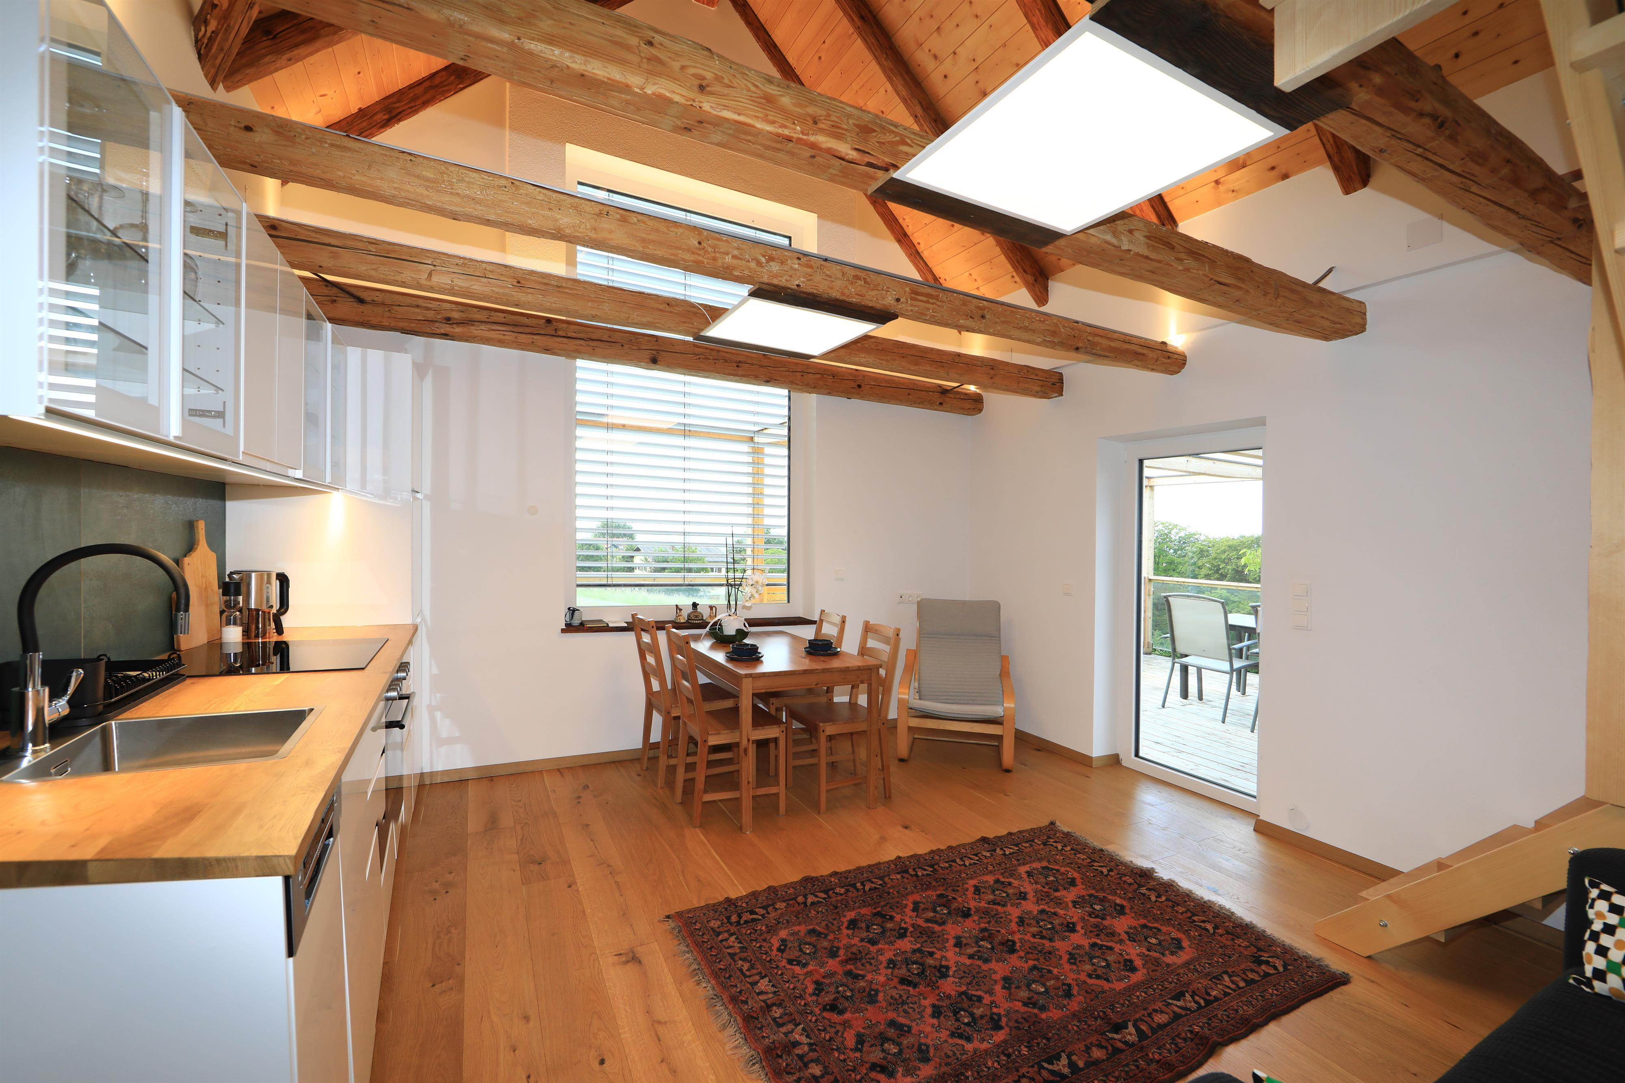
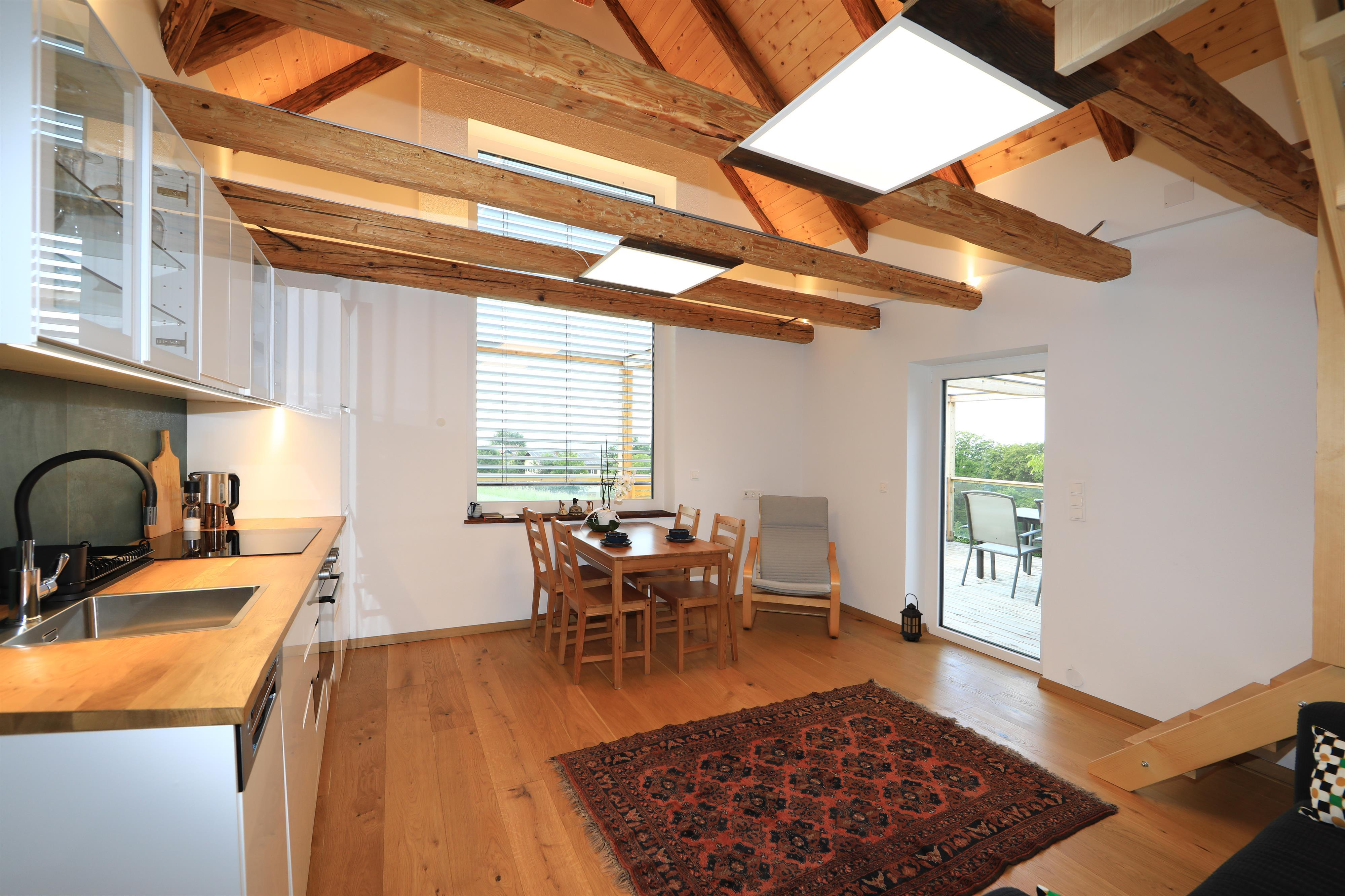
+ lantern (911, 617)
